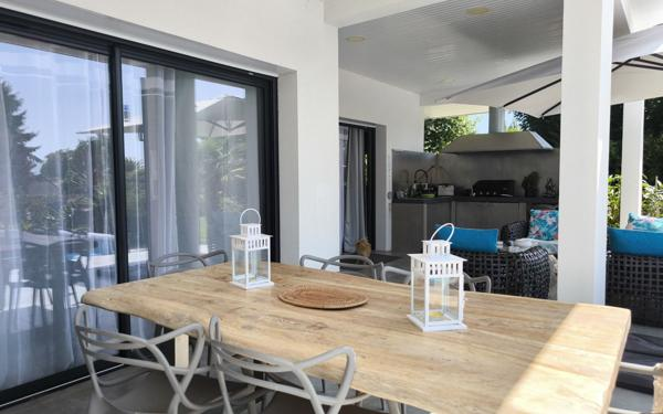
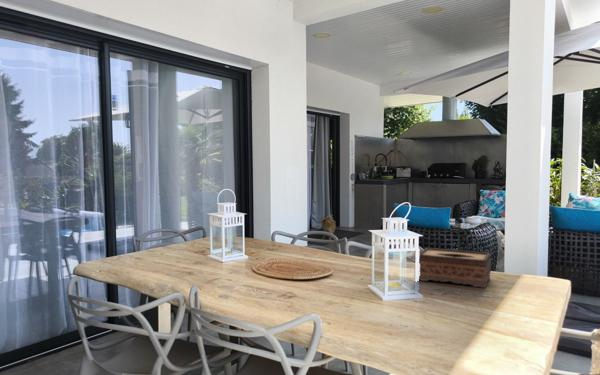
+ tissue box (453, 266)
